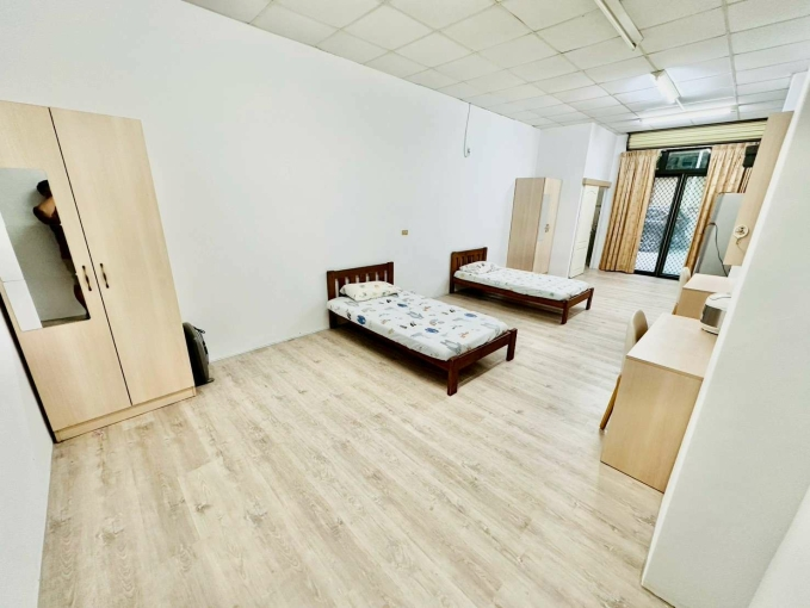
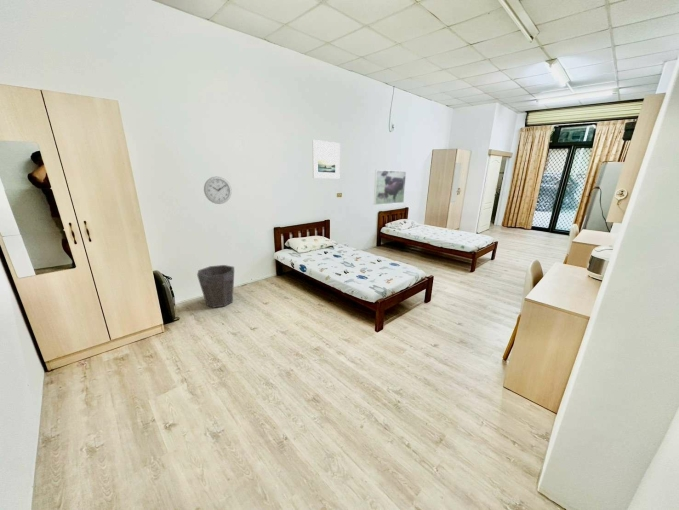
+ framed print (326, 160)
+ waste bin (218, 286)
+ wall clock (218, 190)
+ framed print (390, 187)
